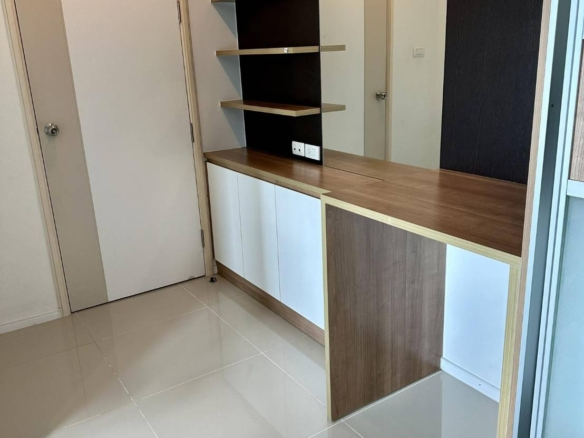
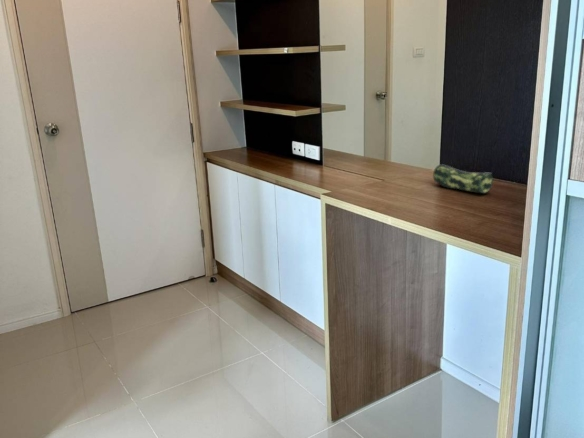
+ pencil case (463, 179)
